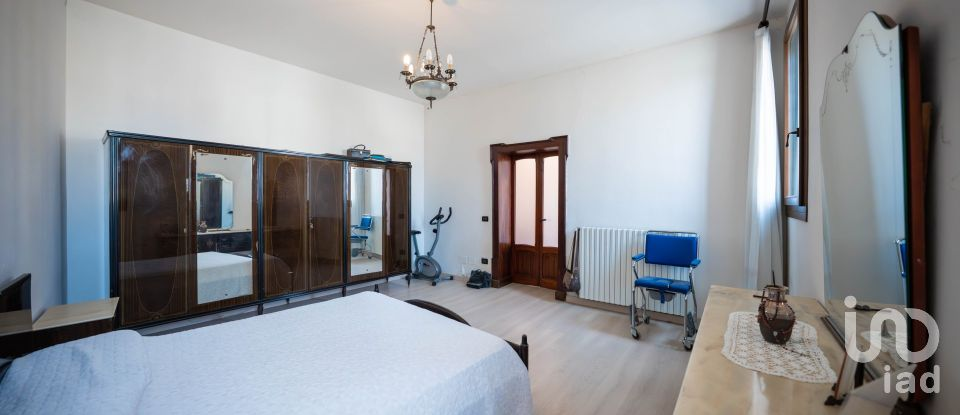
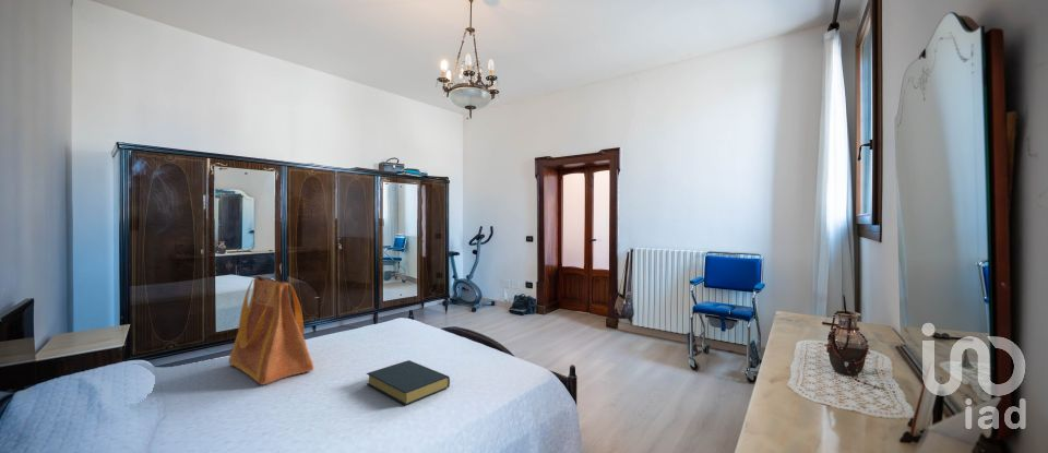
+ hardback book (407, 380)
+ tote bag (270, 323)
